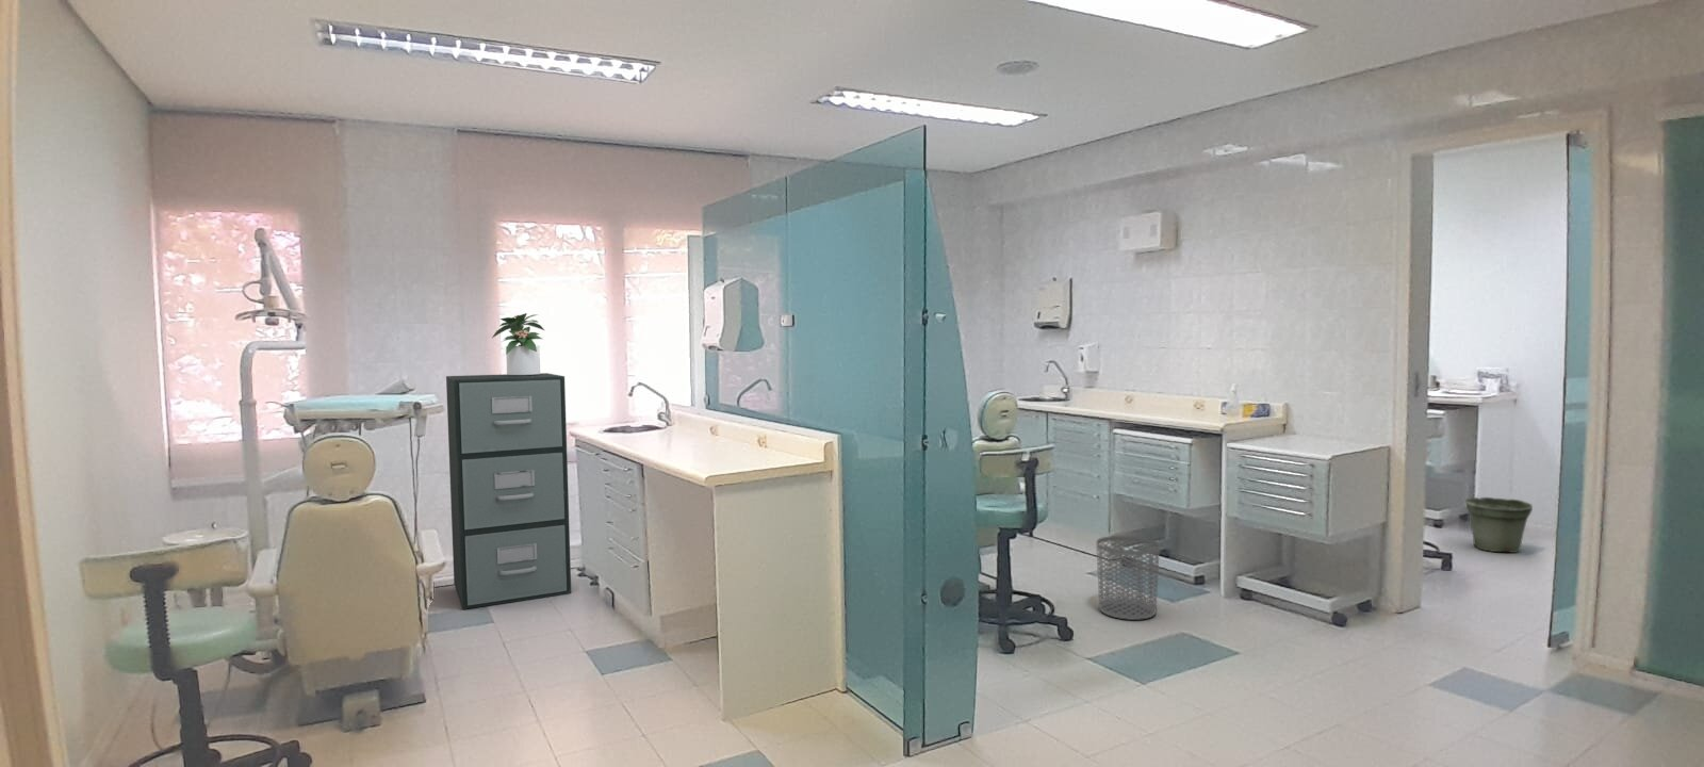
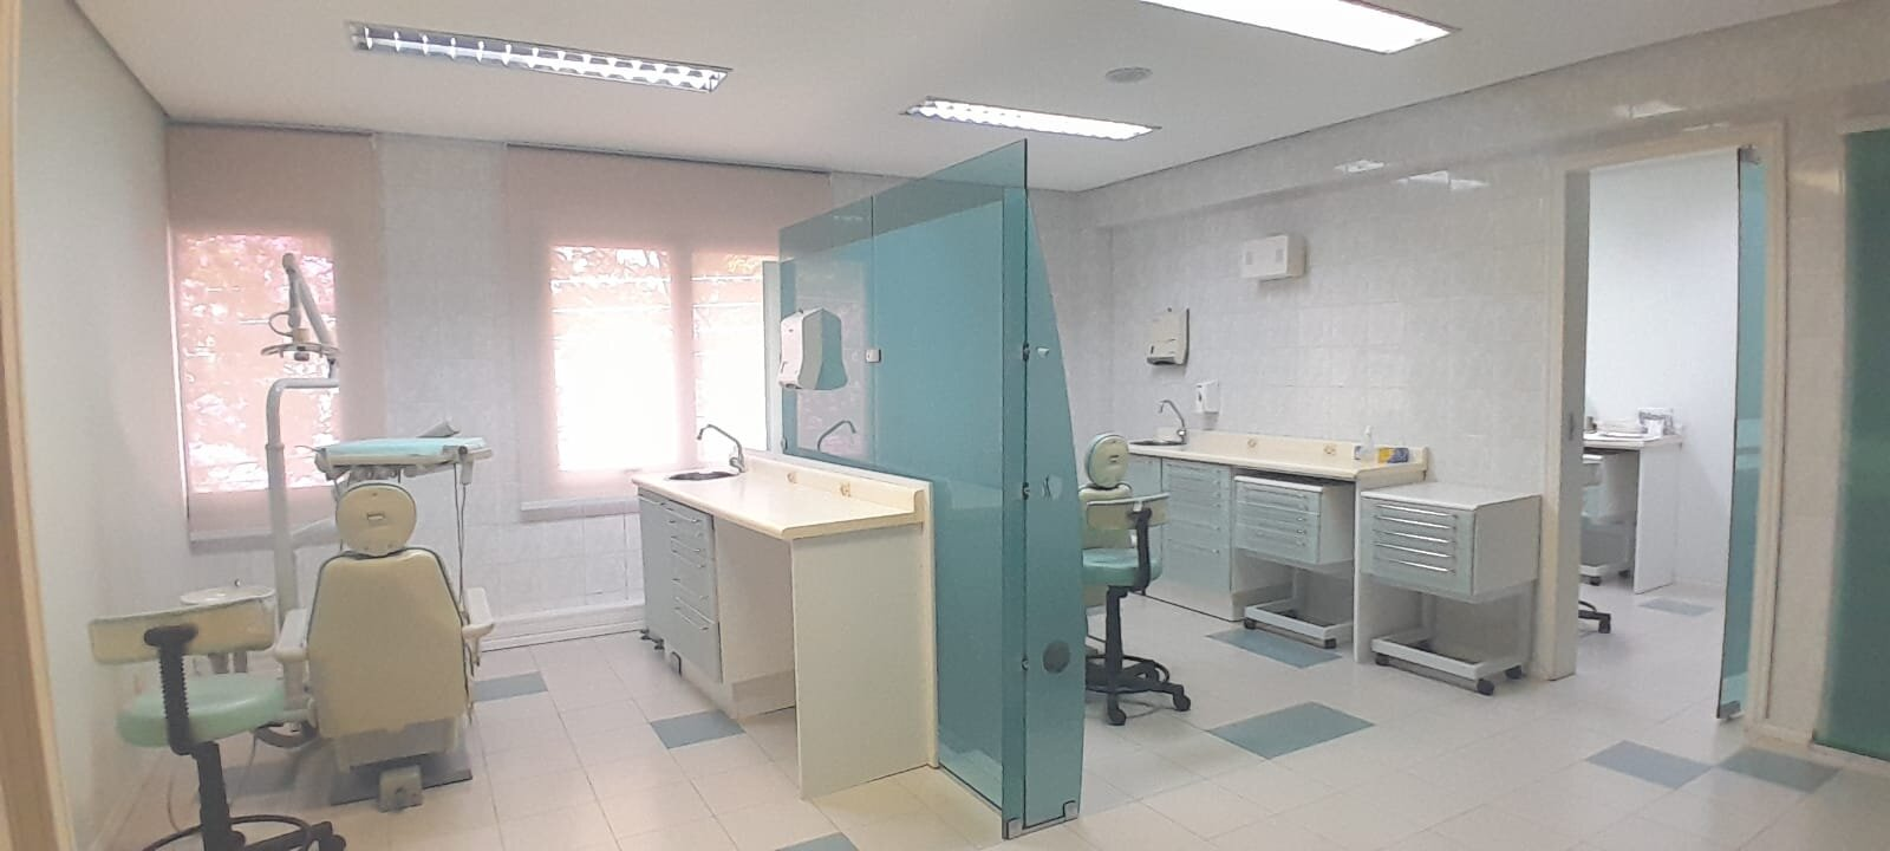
- potted plant (519, 343)
- waste bin (1127, 576)
- flower pot (1498, 525)
- filing cabinet (508, 482)
